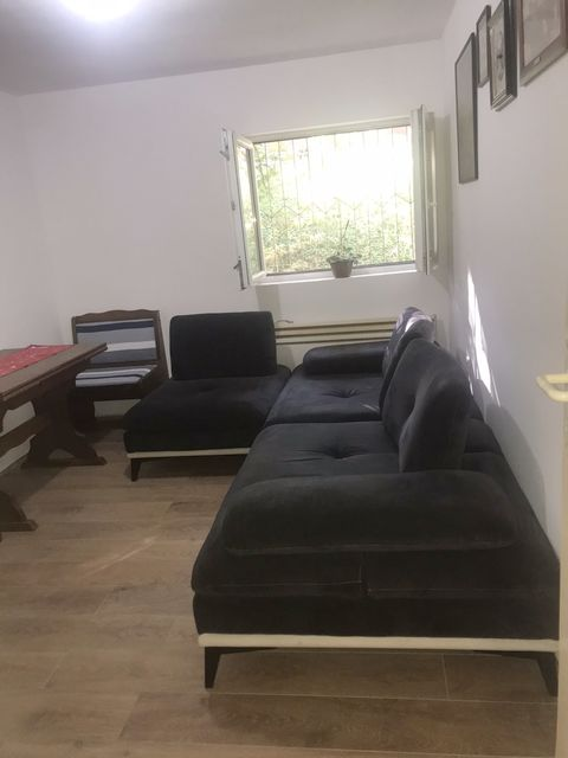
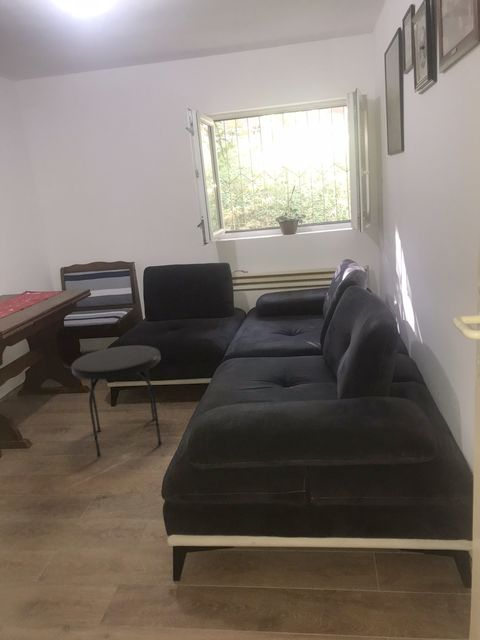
+ side table (118, 377)
